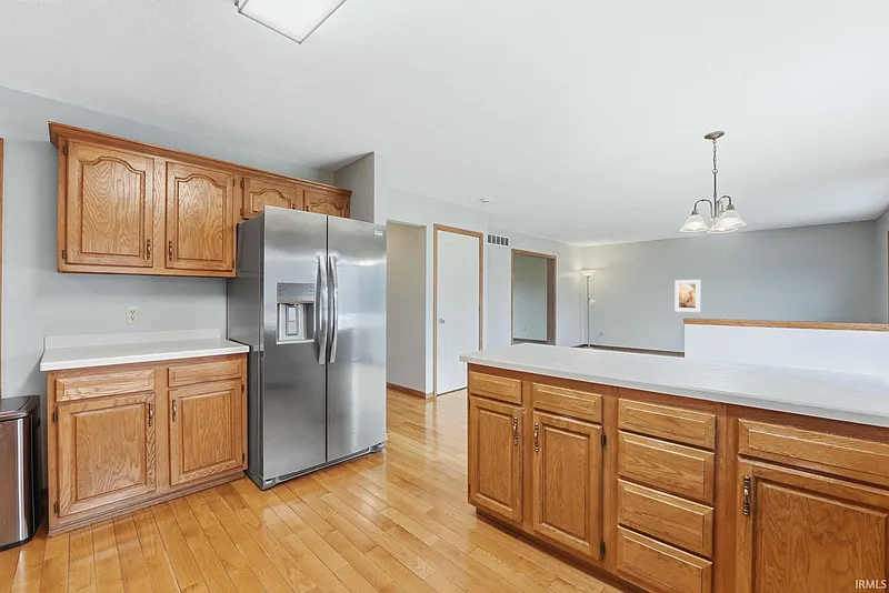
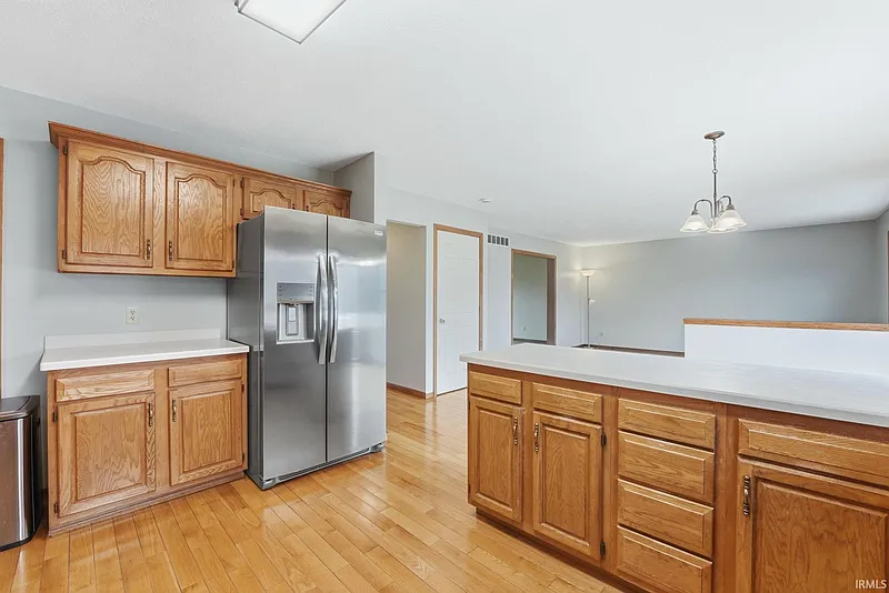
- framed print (687, 295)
